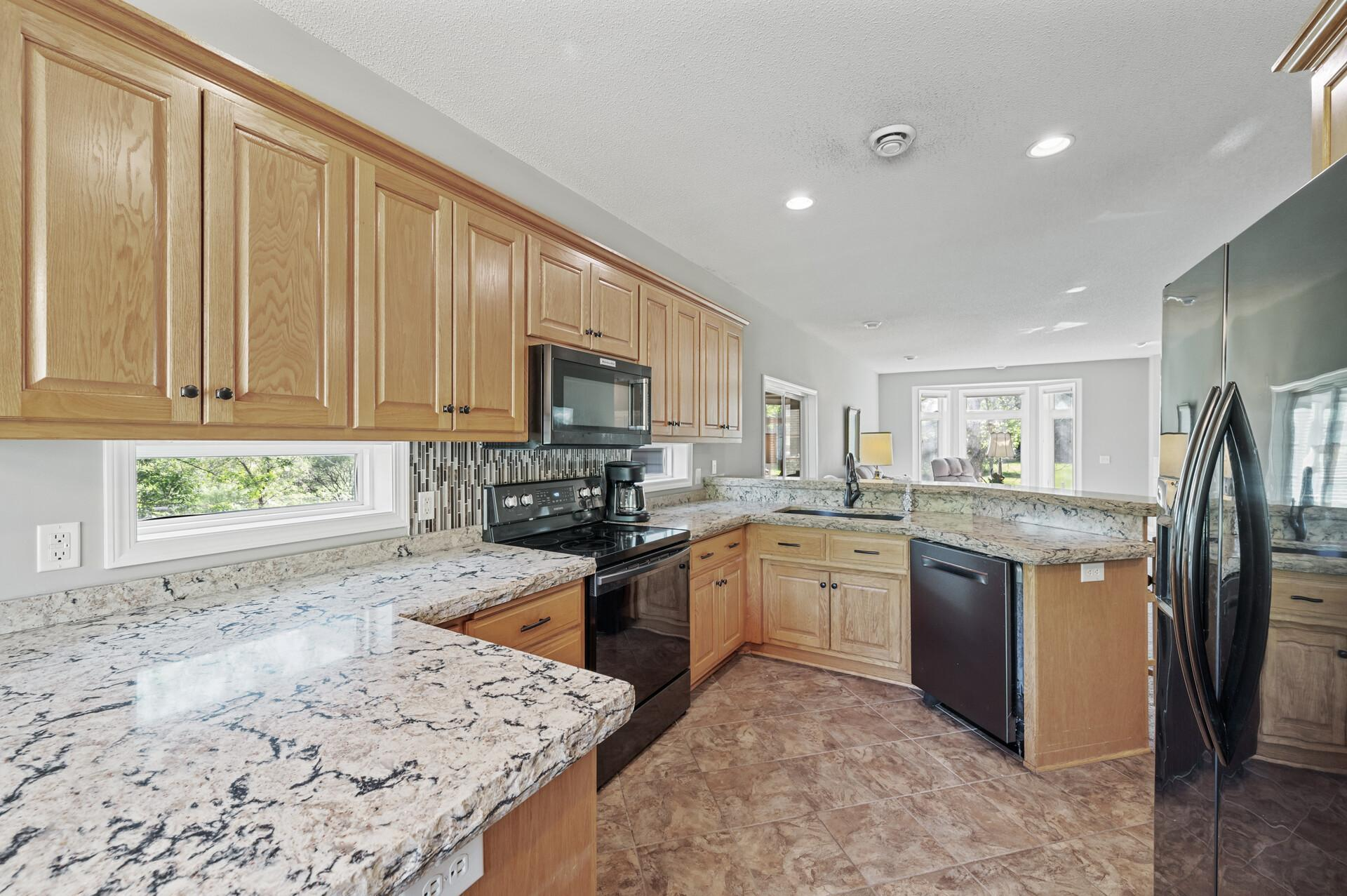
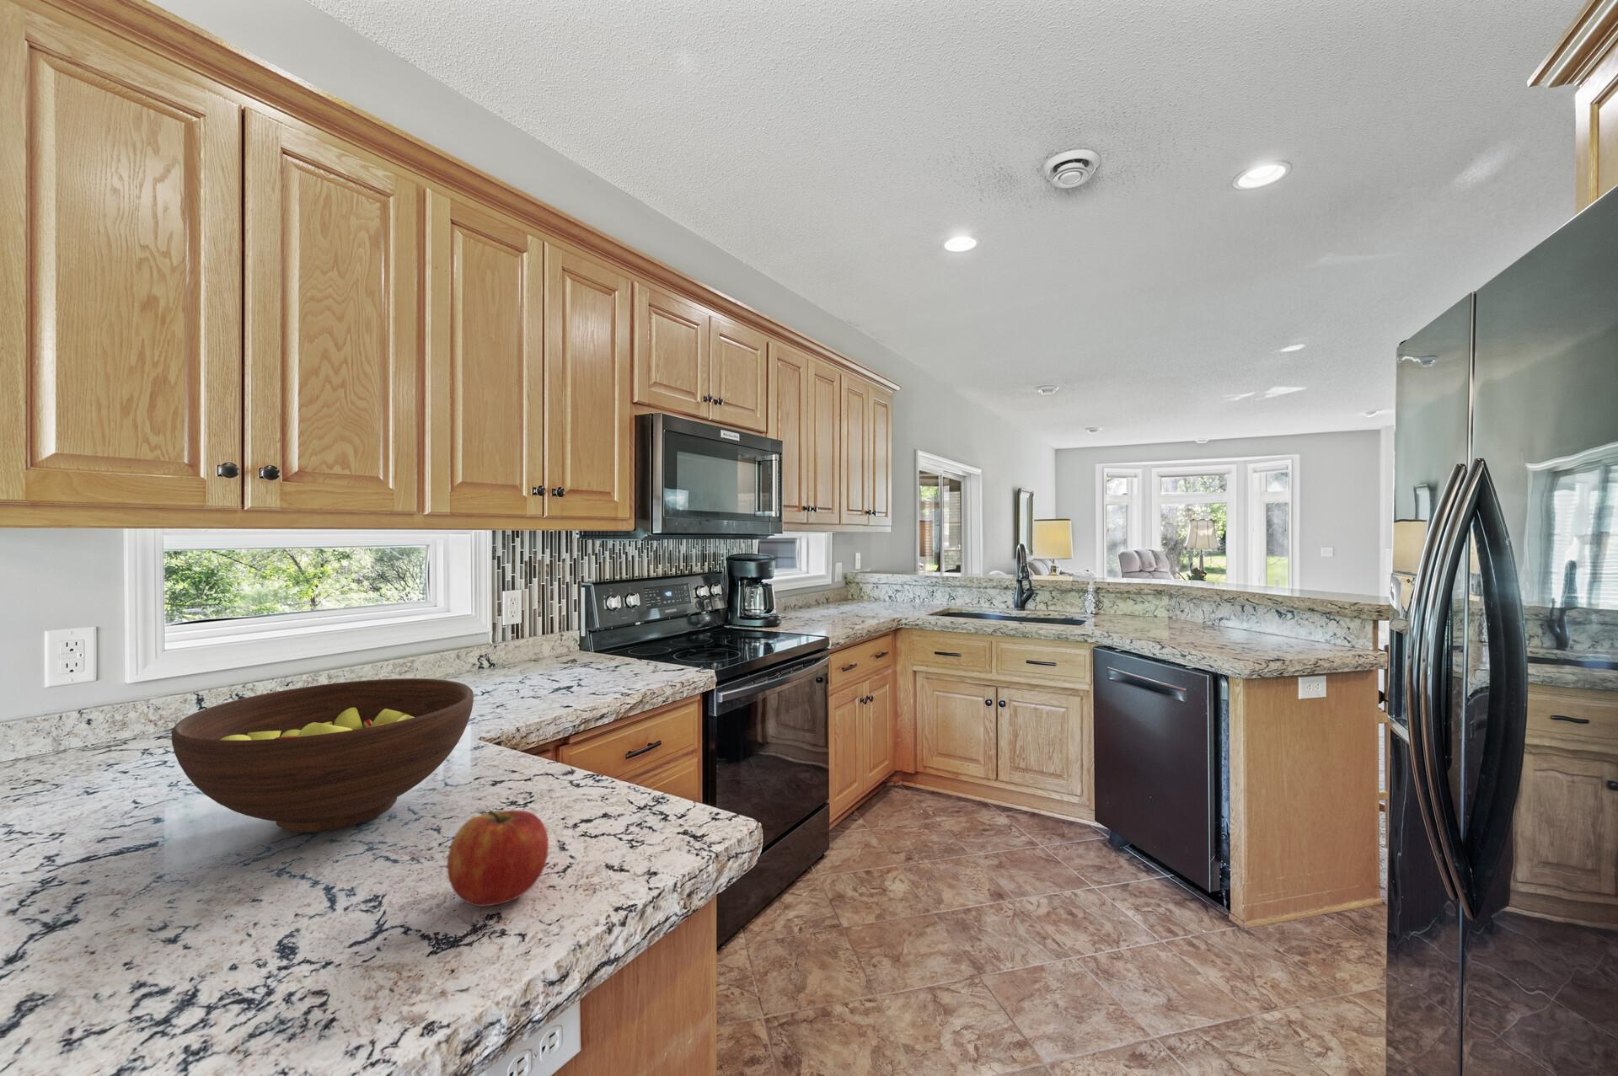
+ apple (498, 850)
+ fruit bowl (339, 759)
